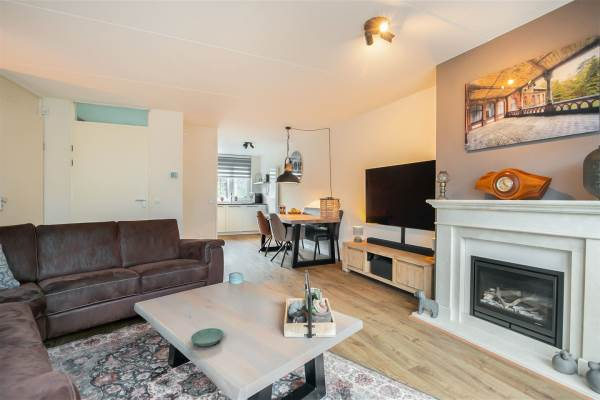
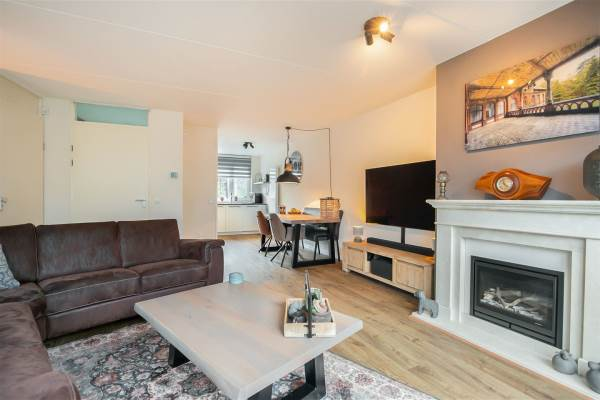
- saucer (207, 338)
